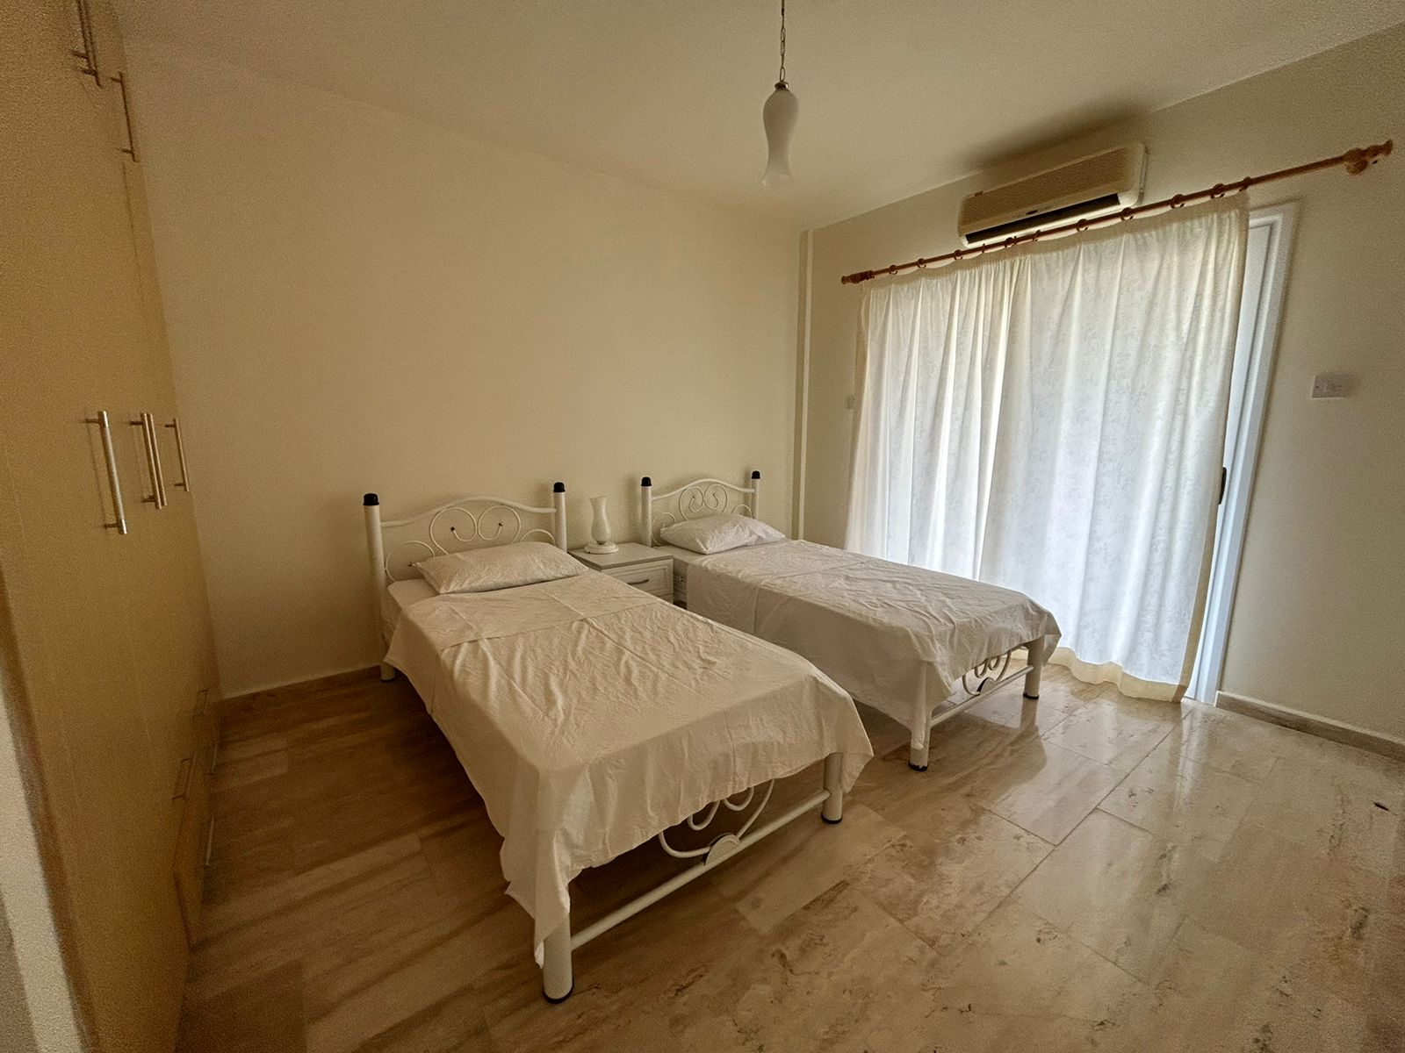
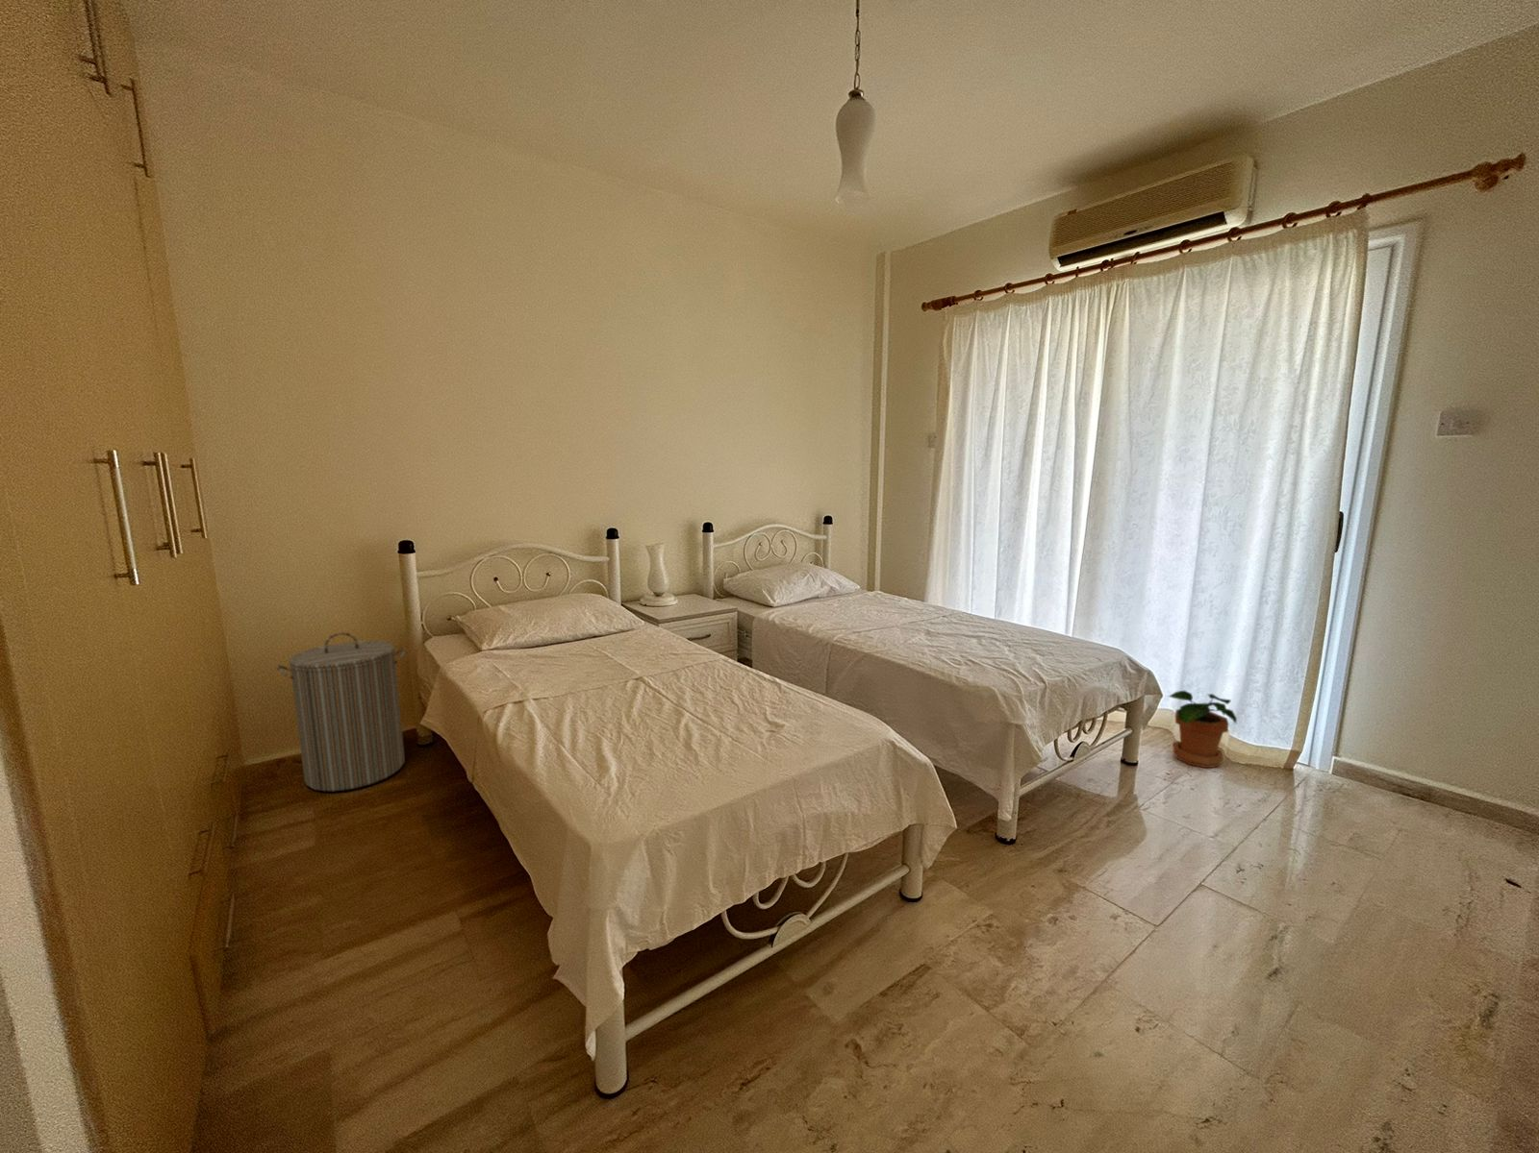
+ laundry hamper (349, 702)
+ potted plant (1192, 728)
